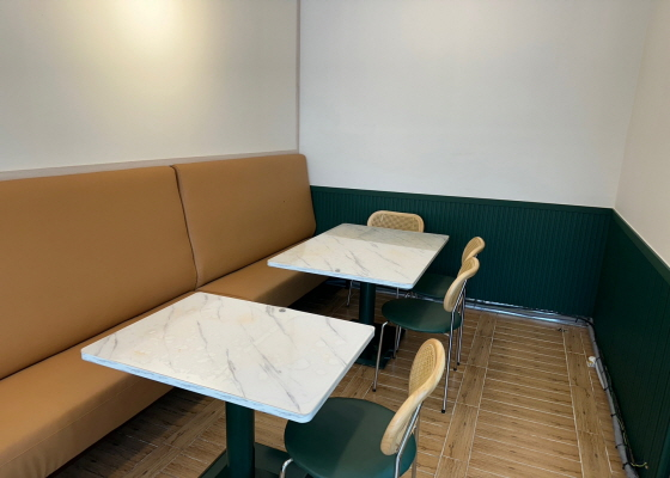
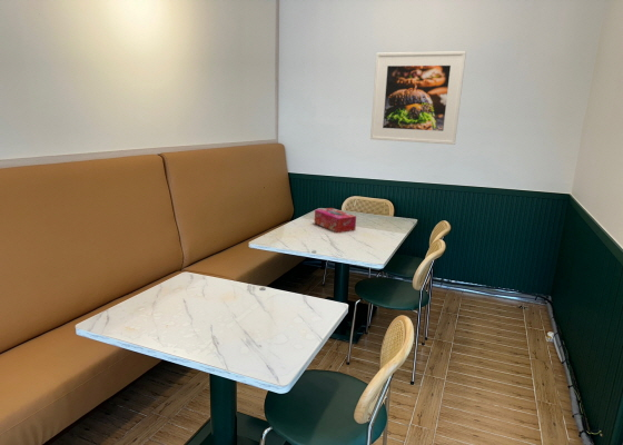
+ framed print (415, 98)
+ tissue box (334, 219)
